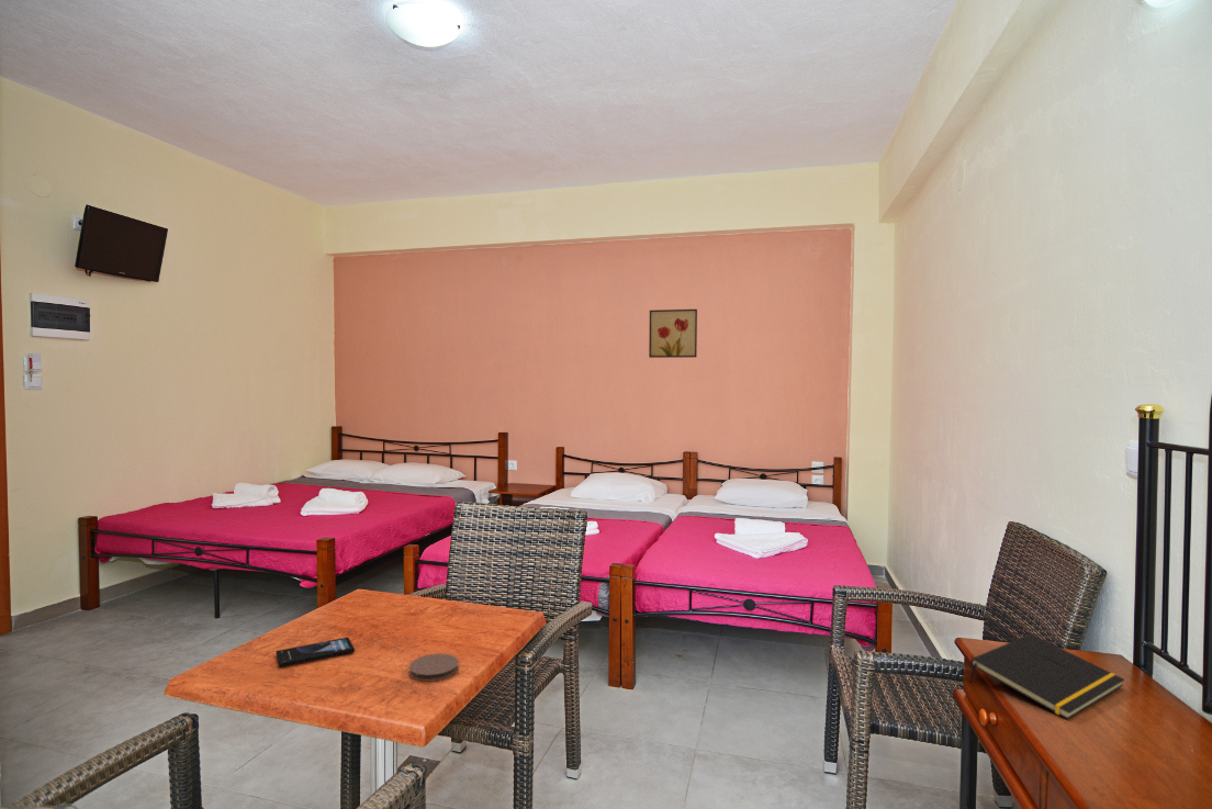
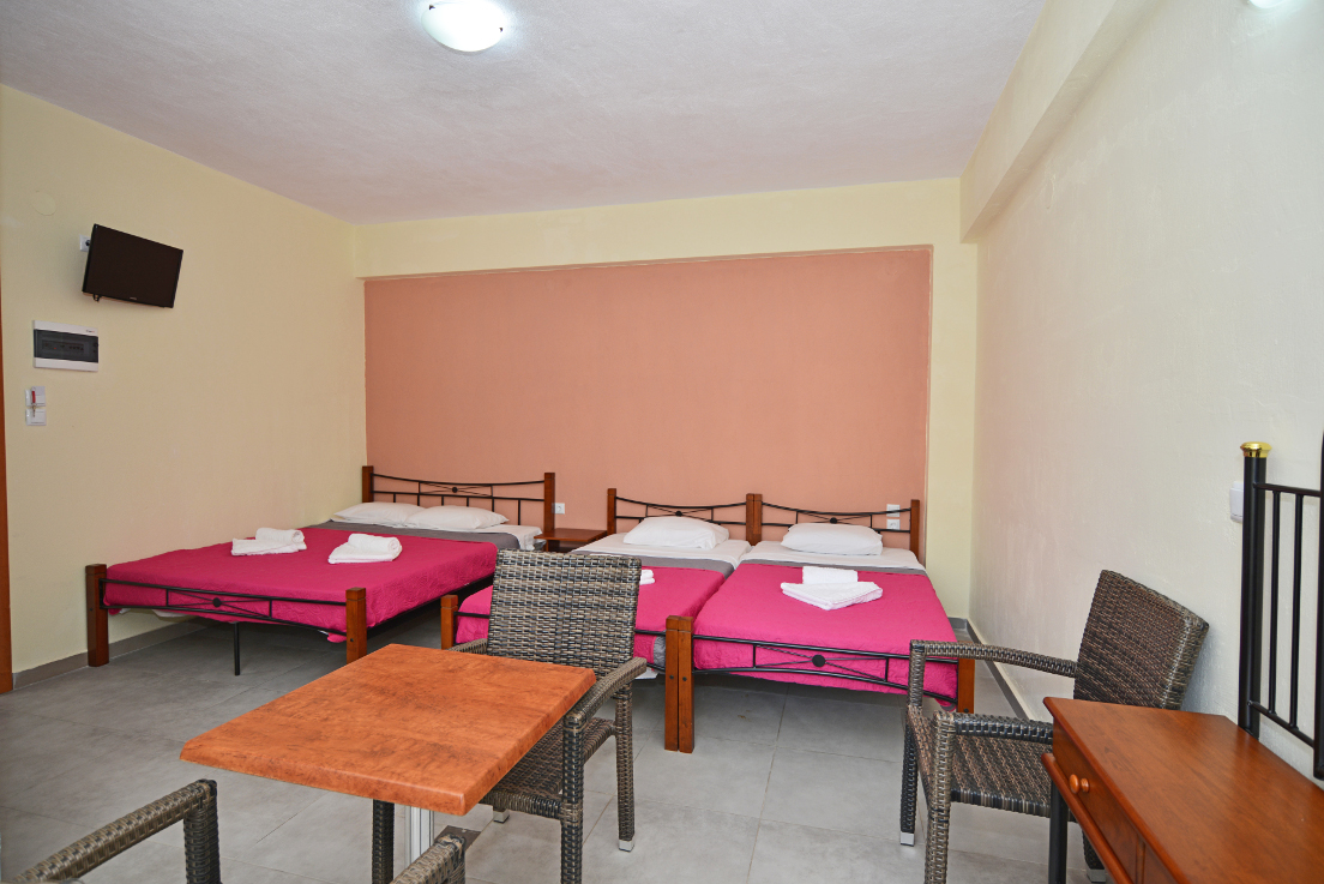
- wall art (673, 334)
- coaster (434, 666)
- notepad (1046, 672)
- smartphone (315, 651)
